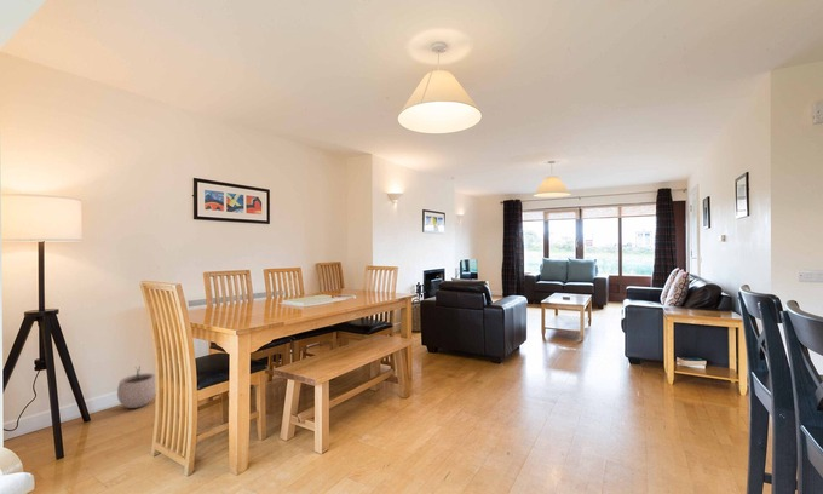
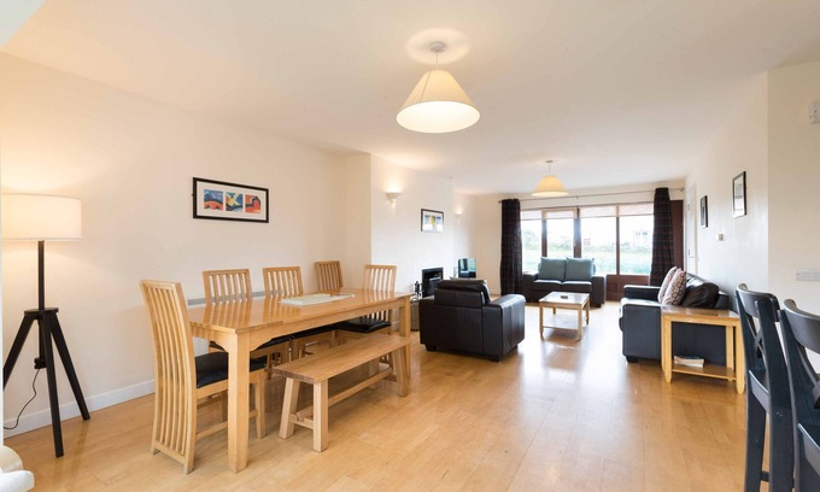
- plant pot (137, 385)
